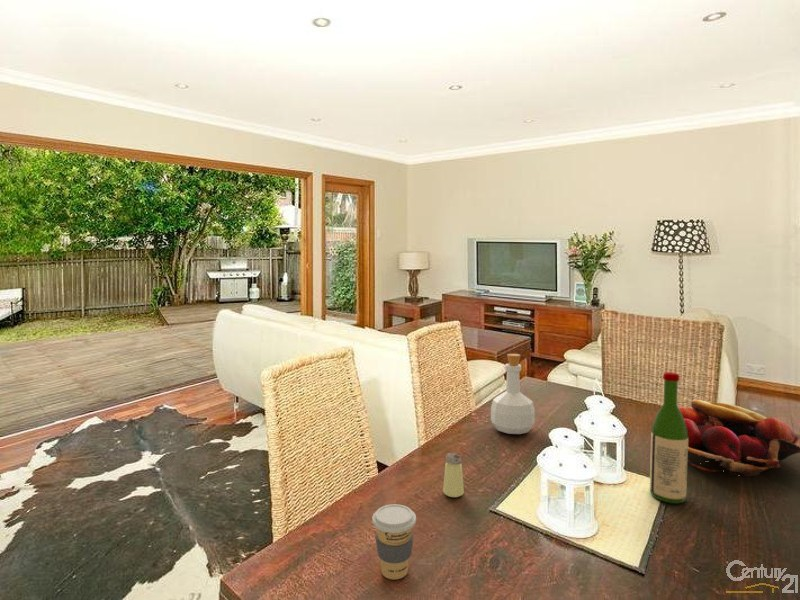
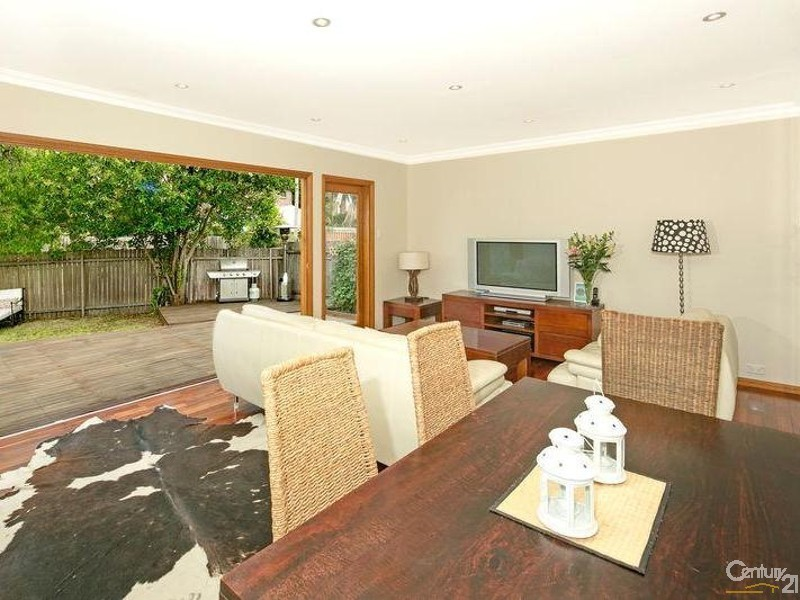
- saltshaker (453, 473)
- fruit basket (722, 432)
- wine bottle (669, 435)
- bottle (512, 392)
- coffee cup (394, 542)
